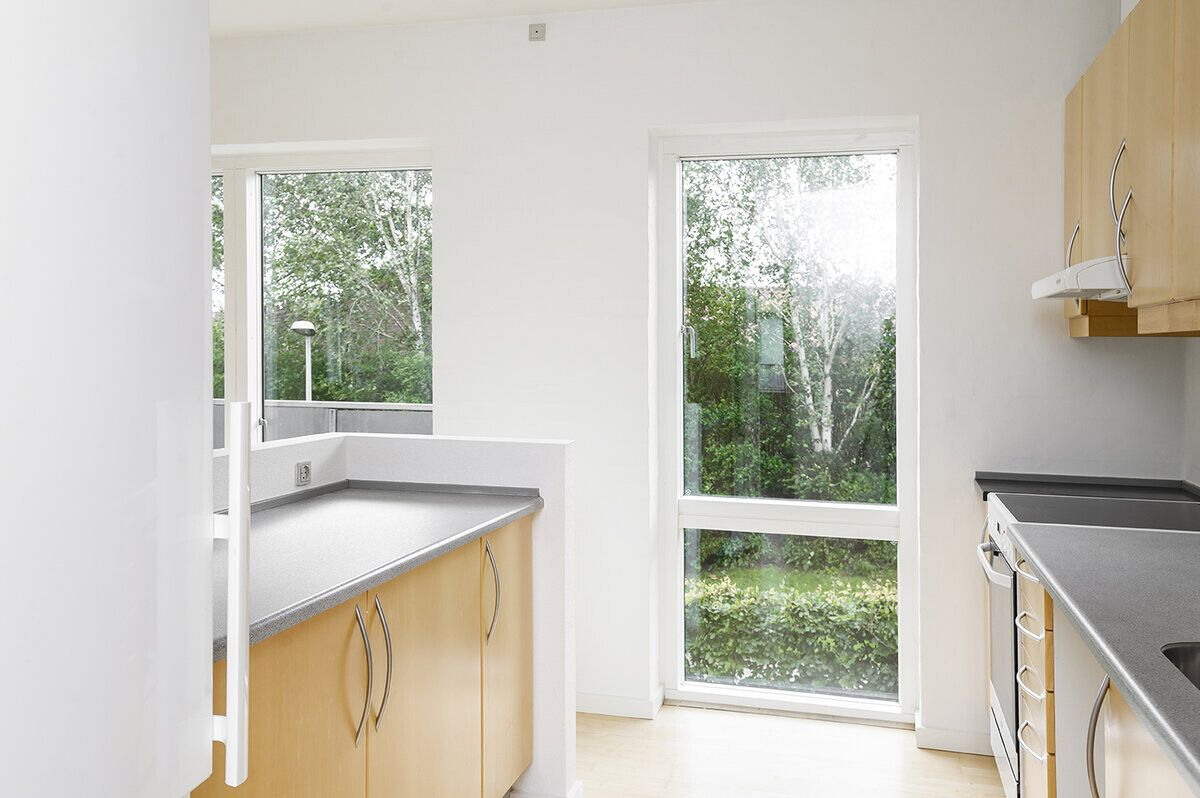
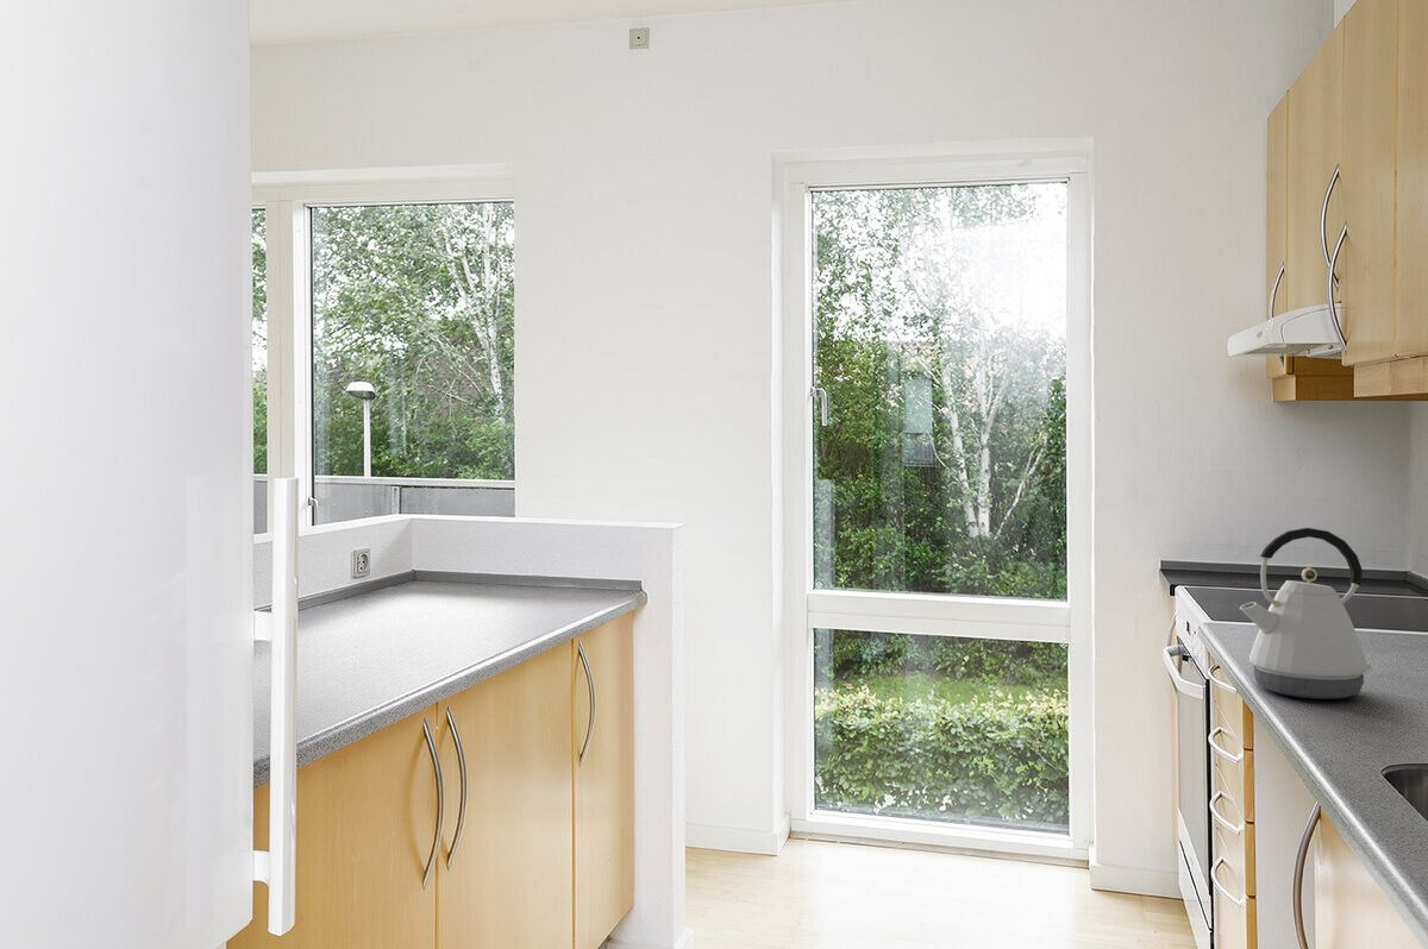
+ kettle (1303, 609)
